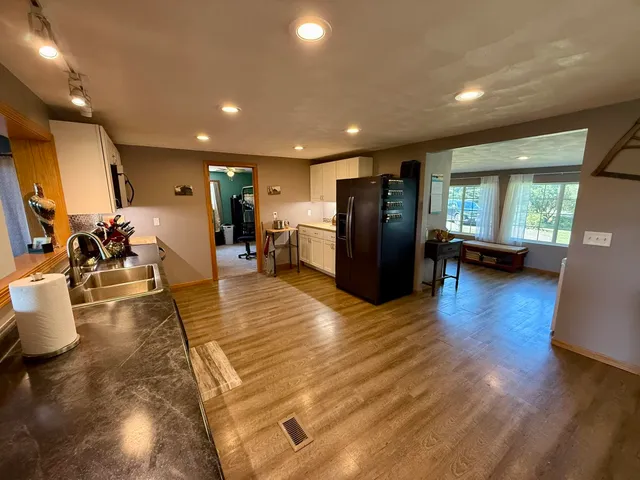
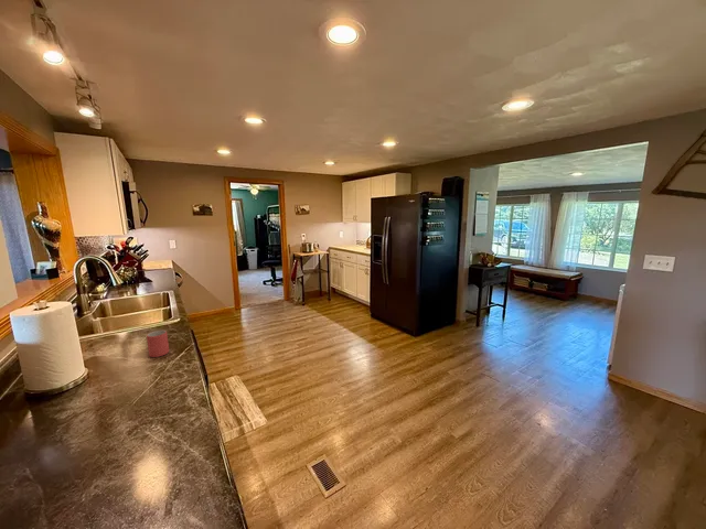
+ mug (157, 342)
